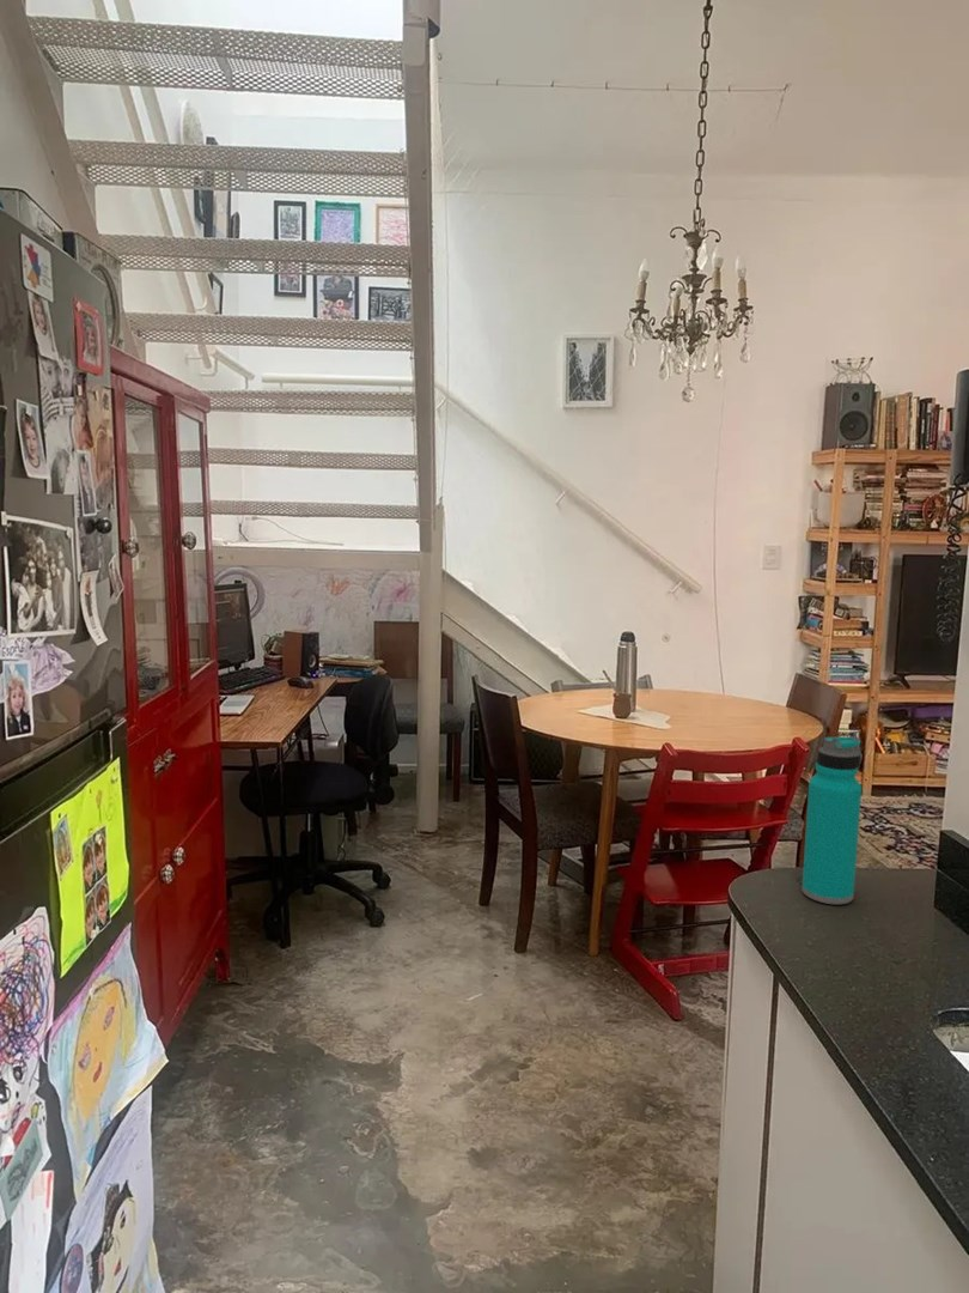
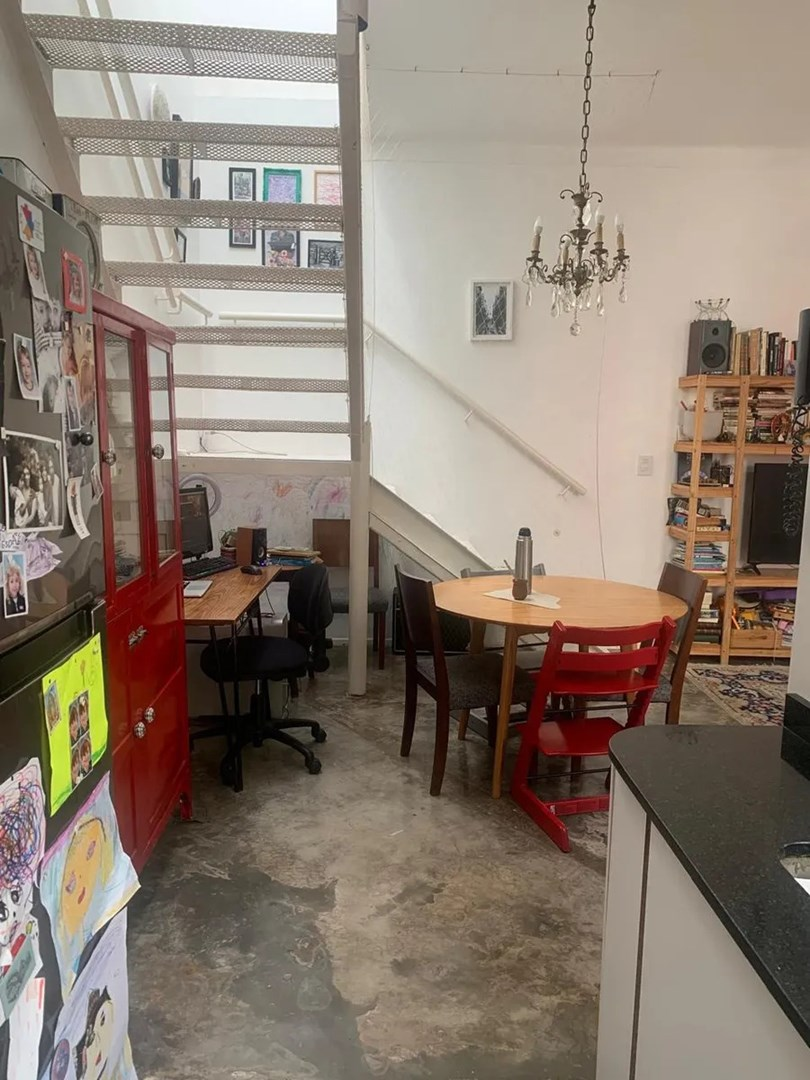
- water bottle (833, 817)
